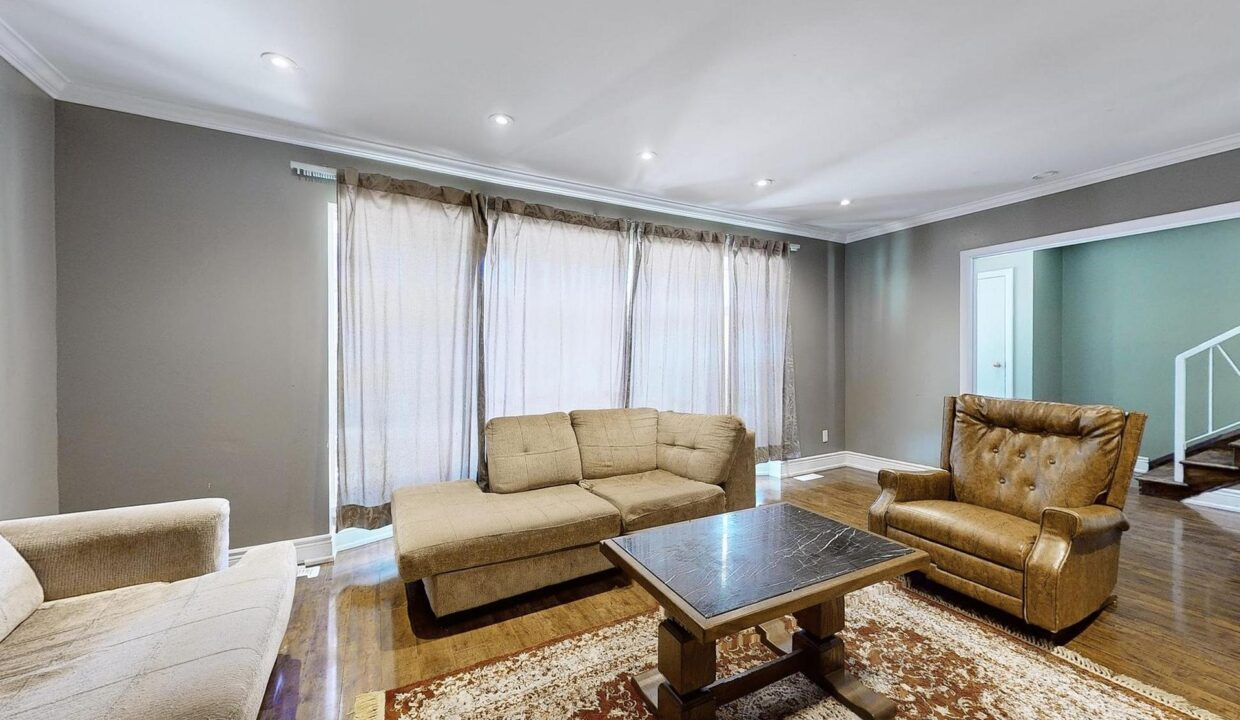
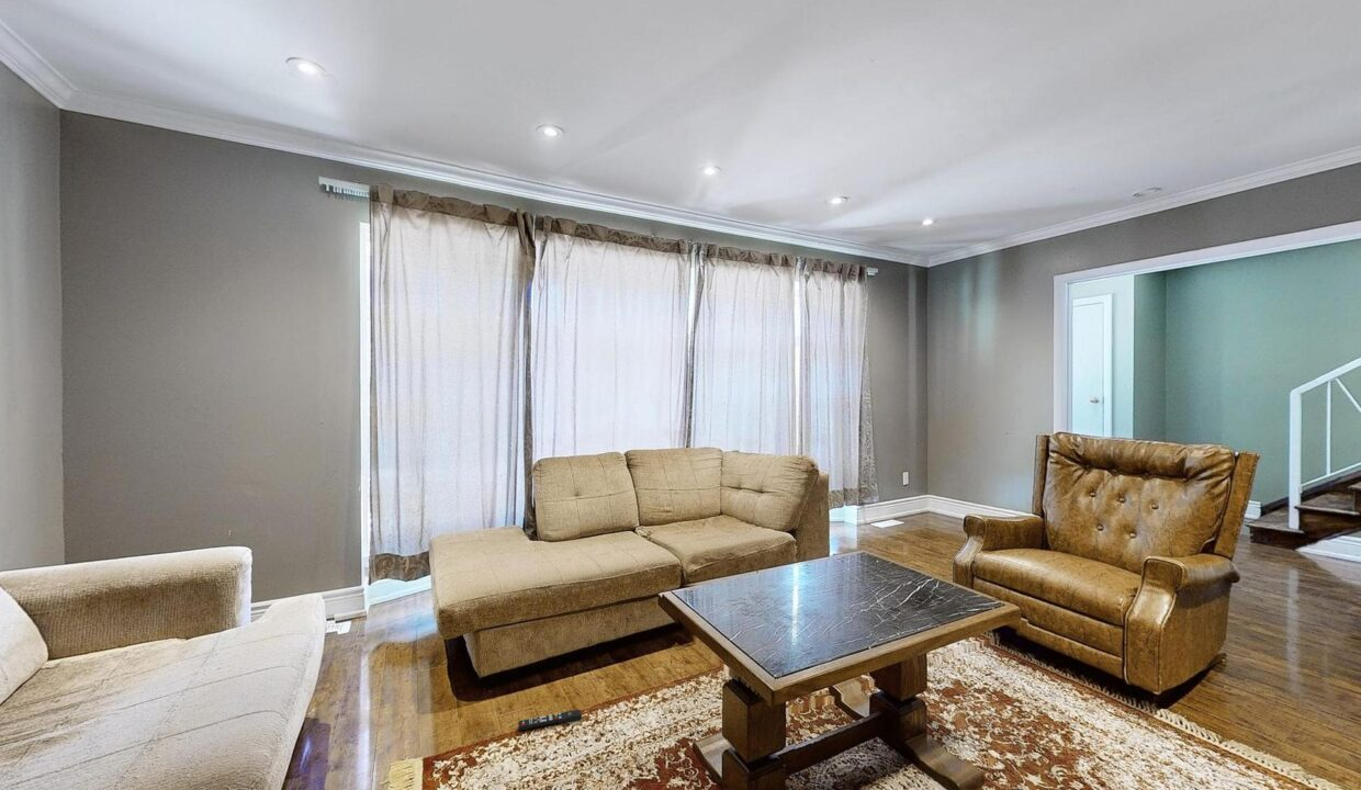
+ remote control (550, 720)
